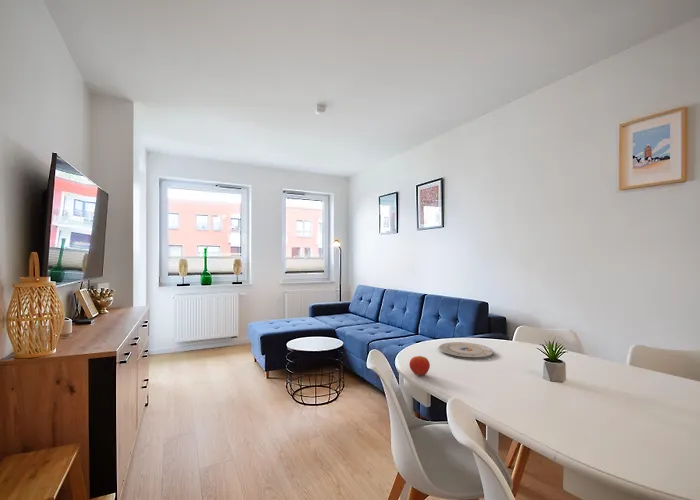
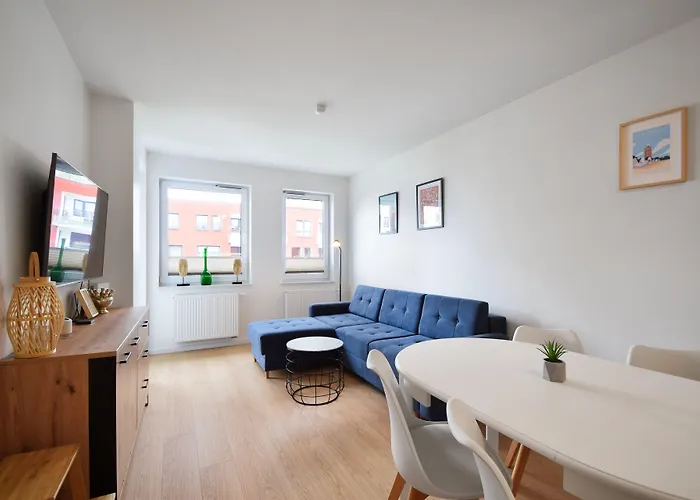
- plate (465, 350)
- apple (419, 365)
